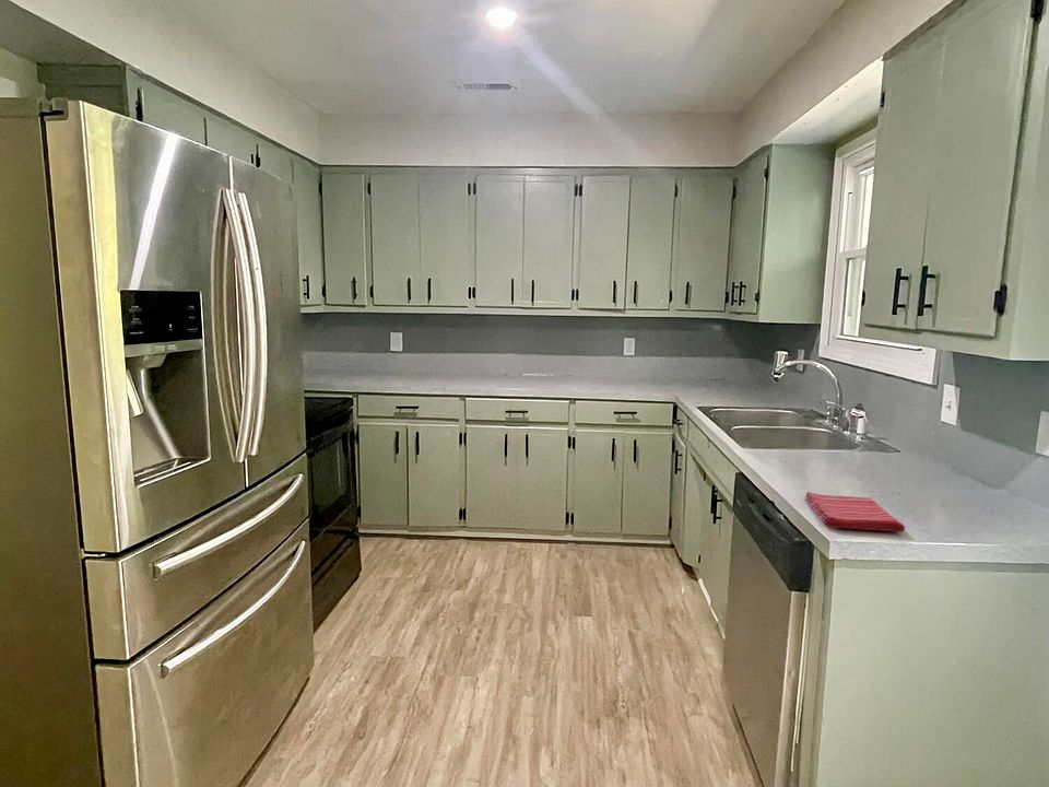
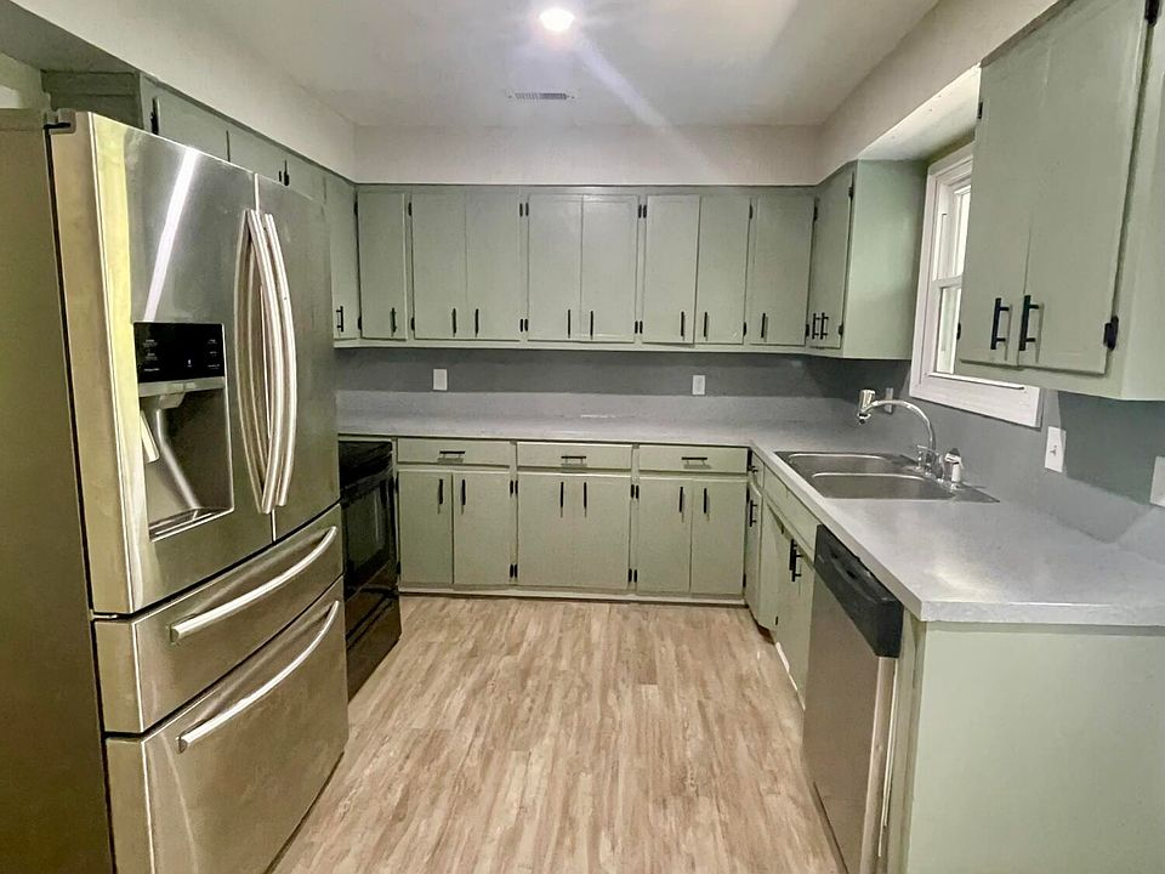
- dish towel (850, 510)
